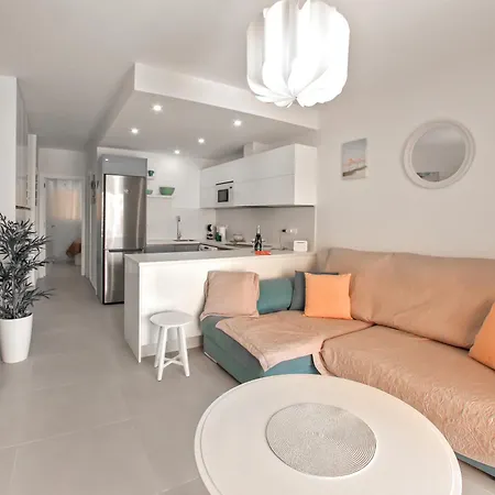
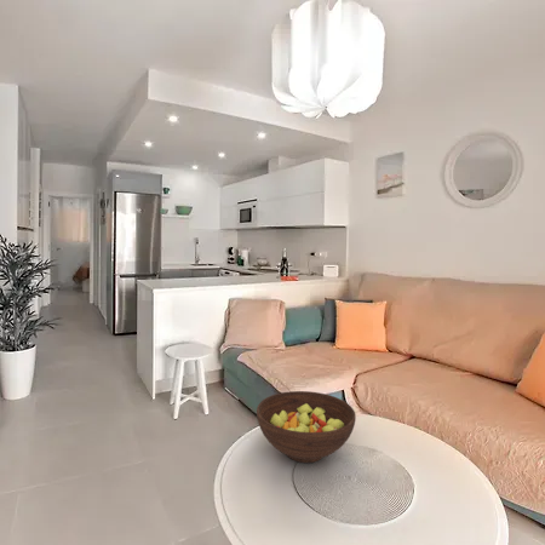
+ fruit bowl (304, 431)
